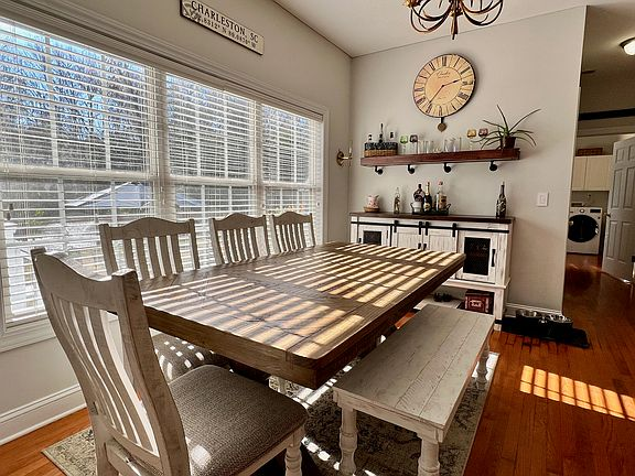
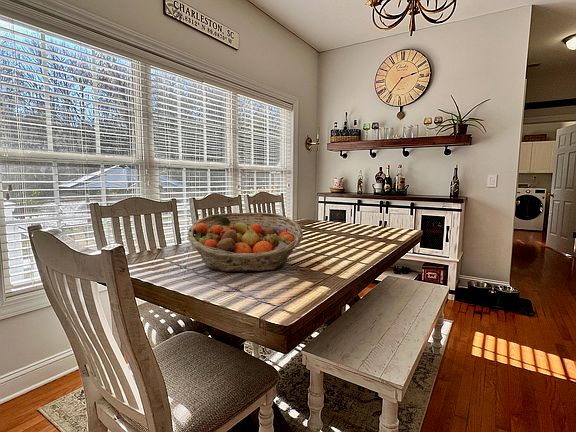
+ fruit basket (246, 239)
